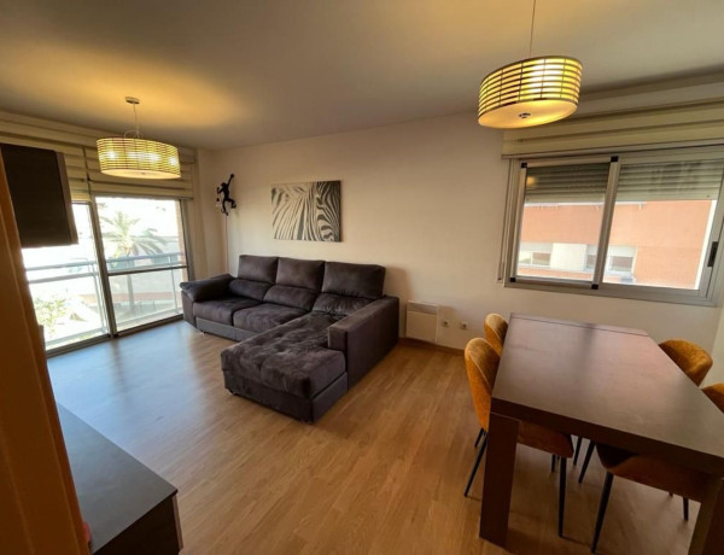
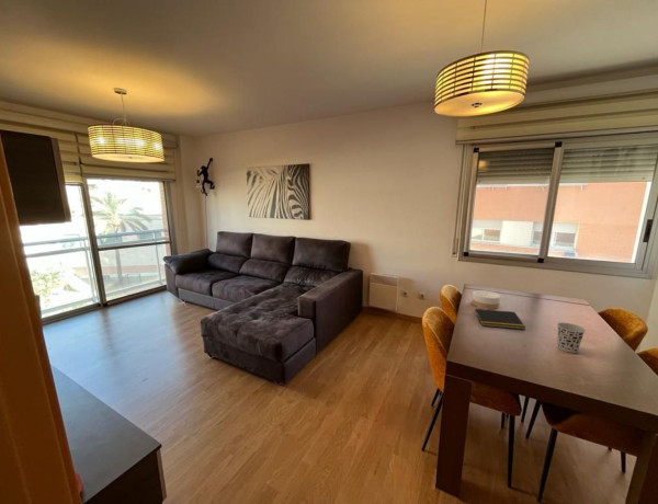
+ cup (569, 337)
+ bowl (486, 299)
+ notepad (498, 318)
